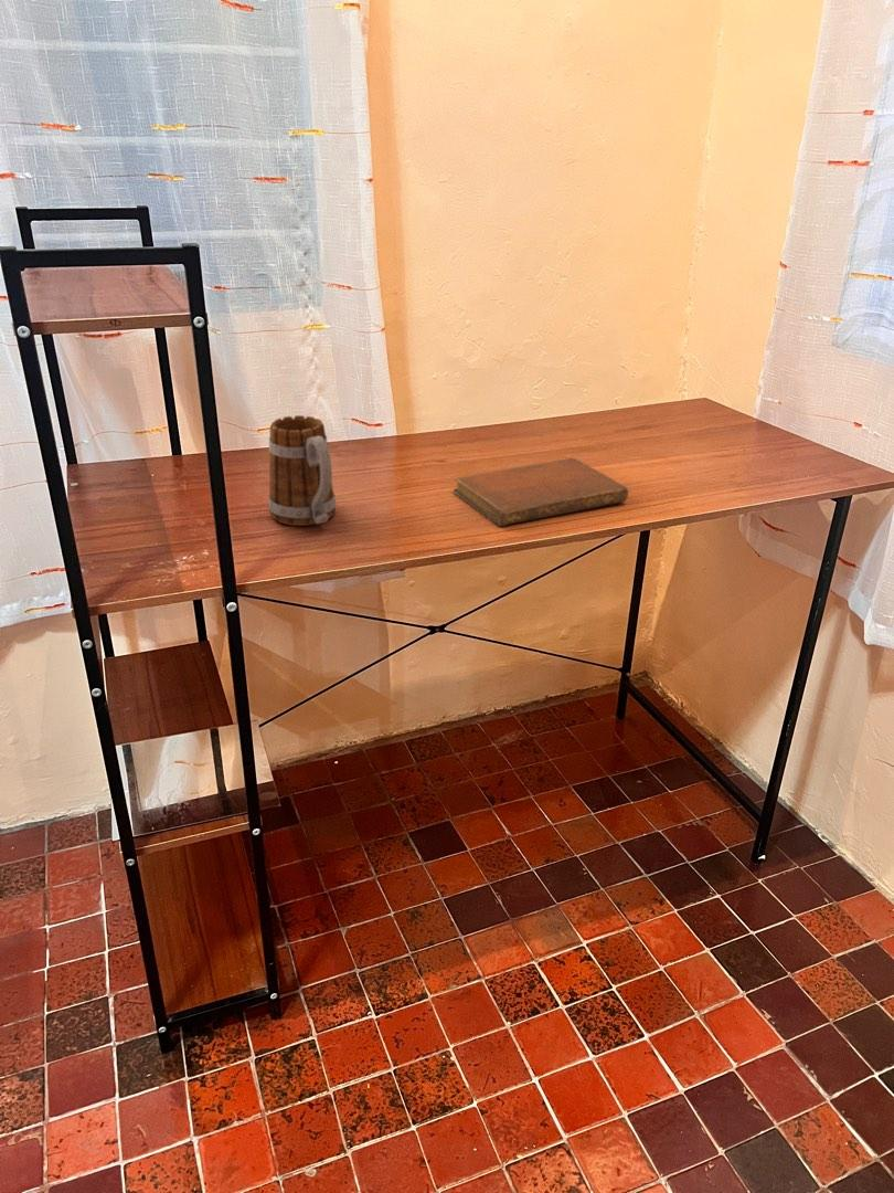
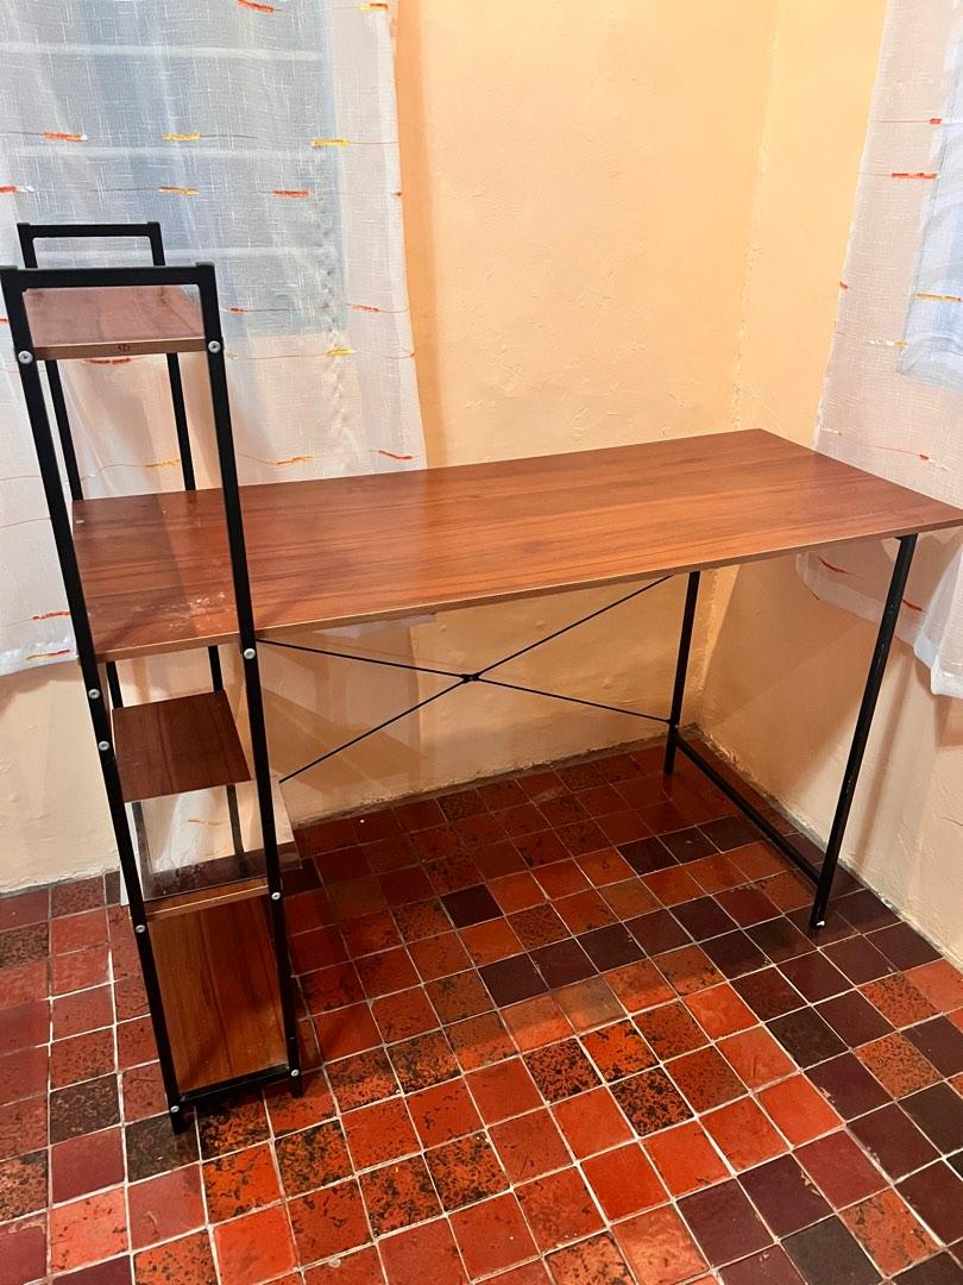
- mug (306, 474)
- notebook (540, 489)
